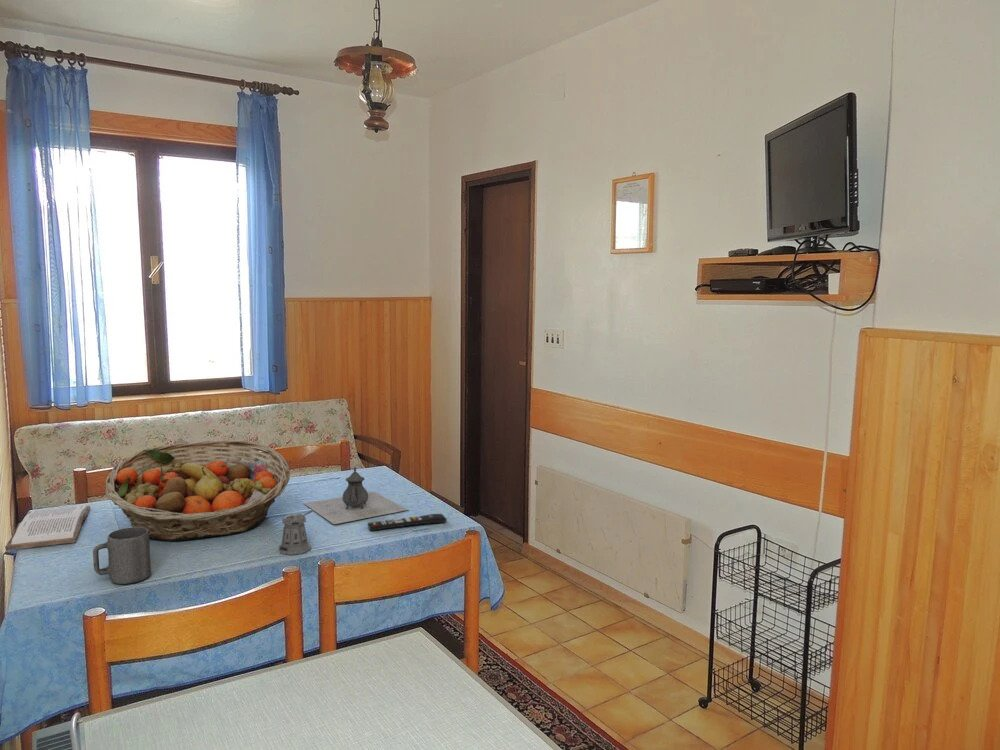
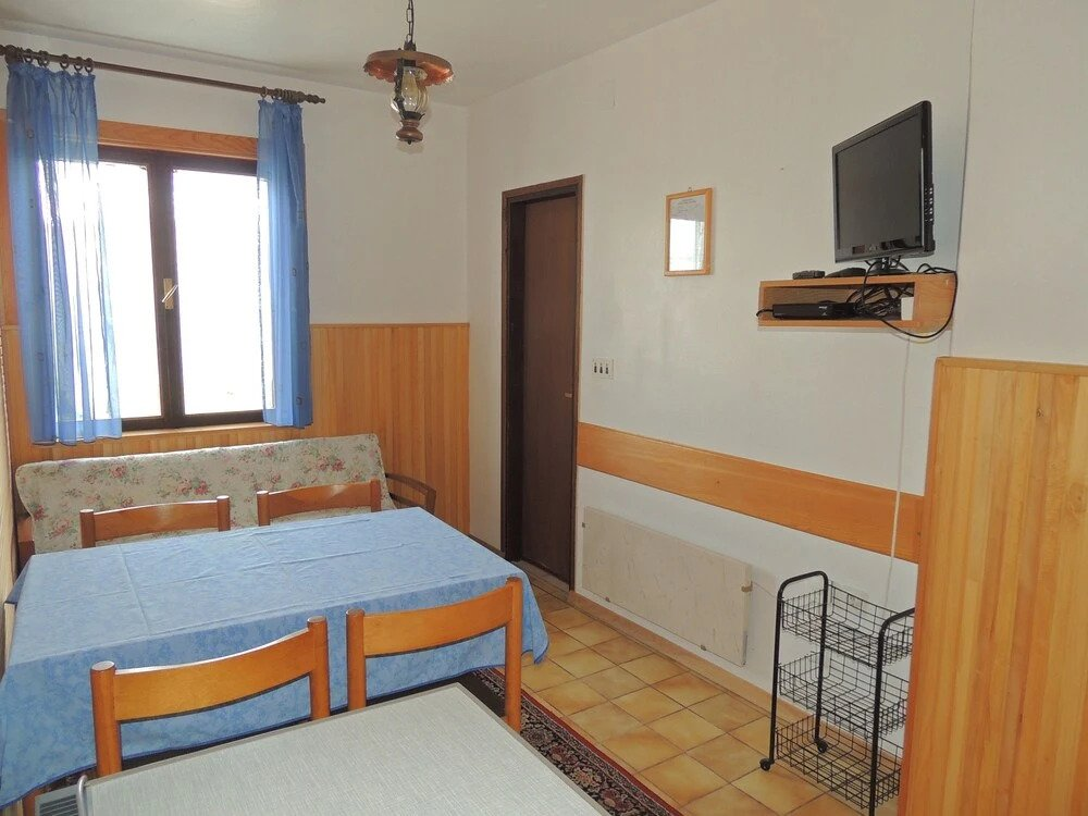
- fruit basket (201, 487)
- teapot (355, 486)
- pepper shaker (297, 530)
- book (51, 522)
- mug (122, 556)
- remote control (407, 521)
